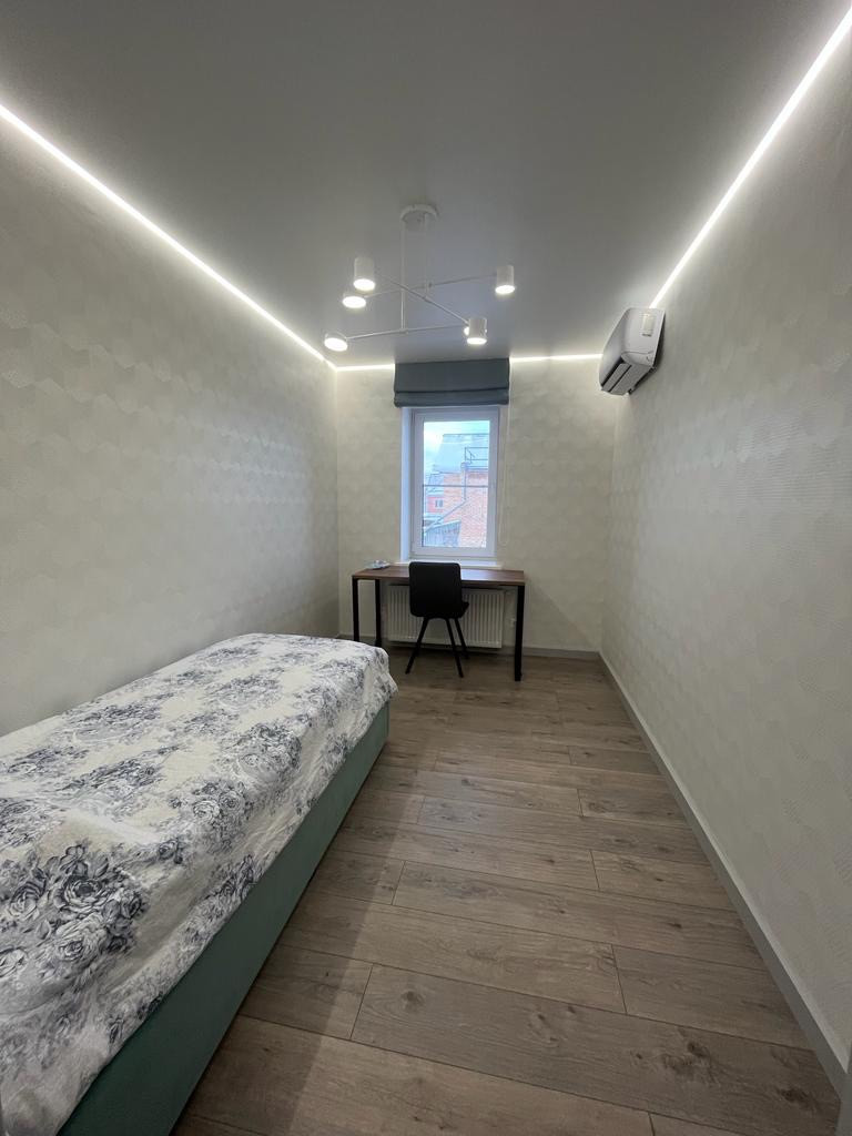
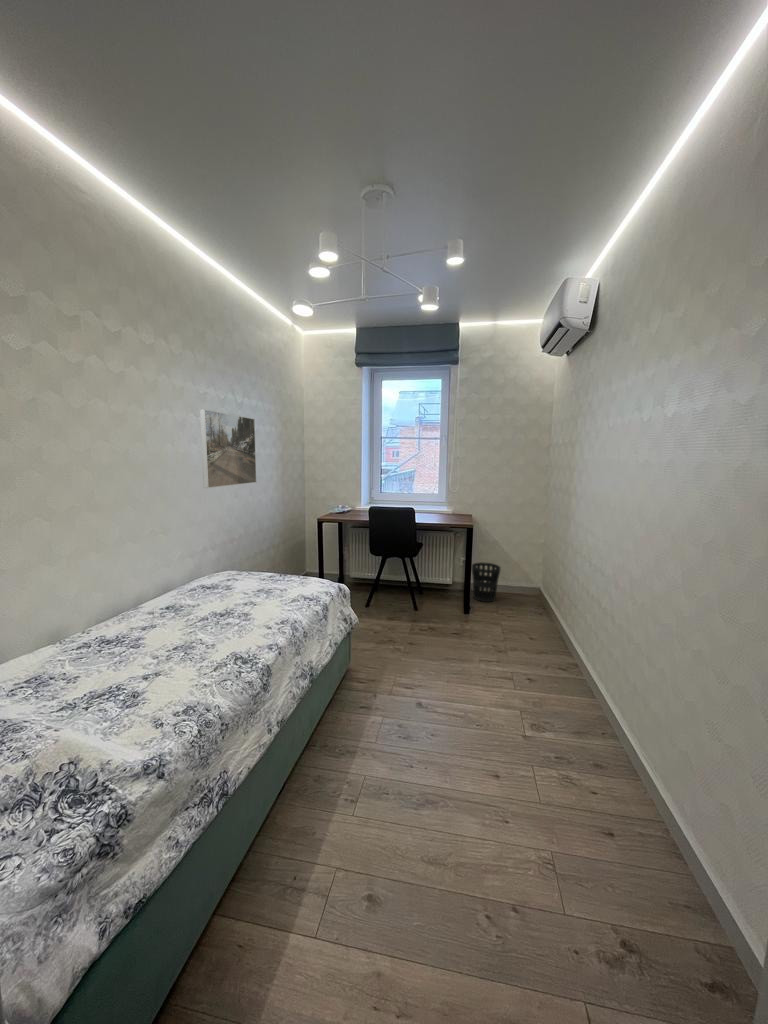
+ wastebasket (485, 582)
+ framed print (231, 450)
